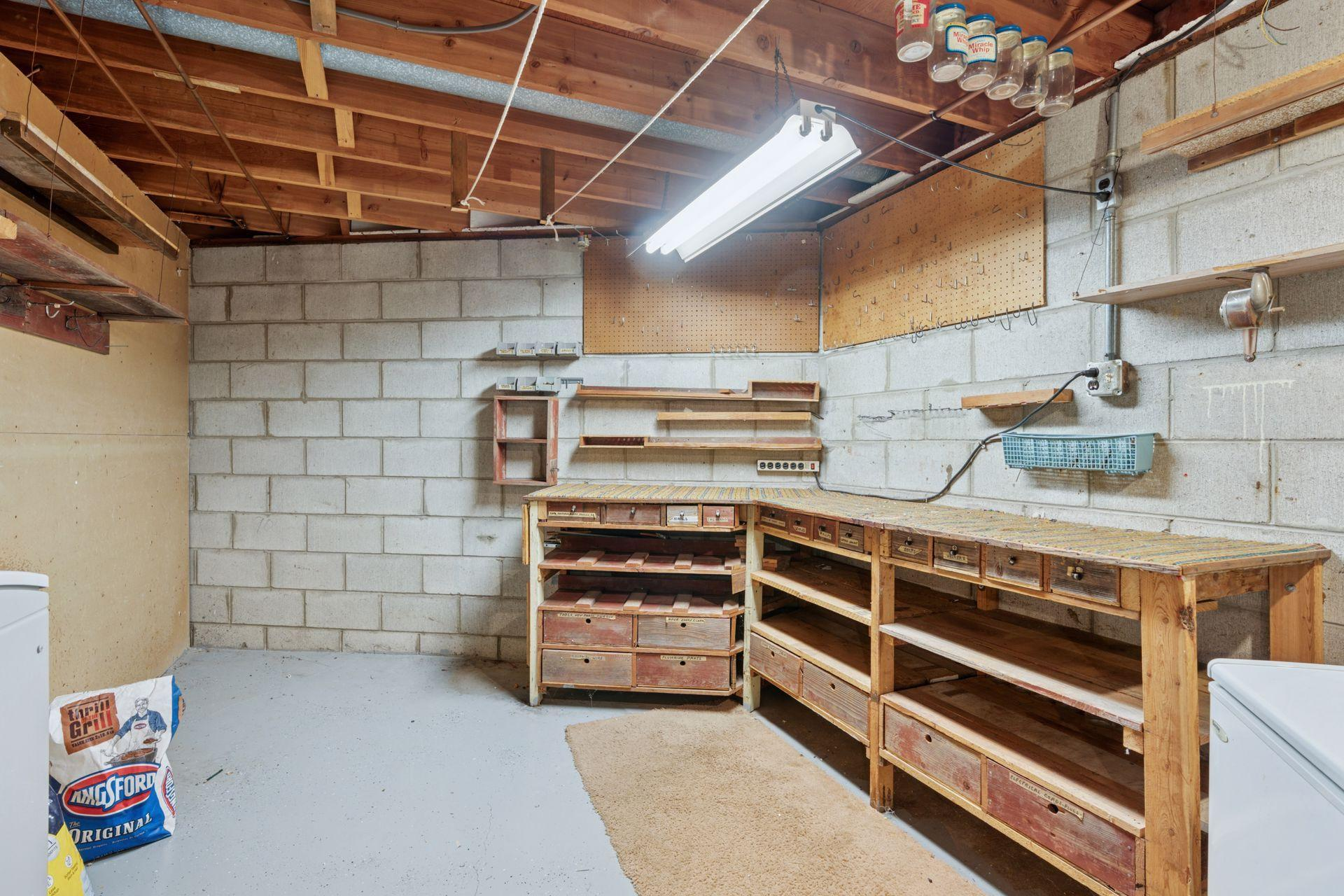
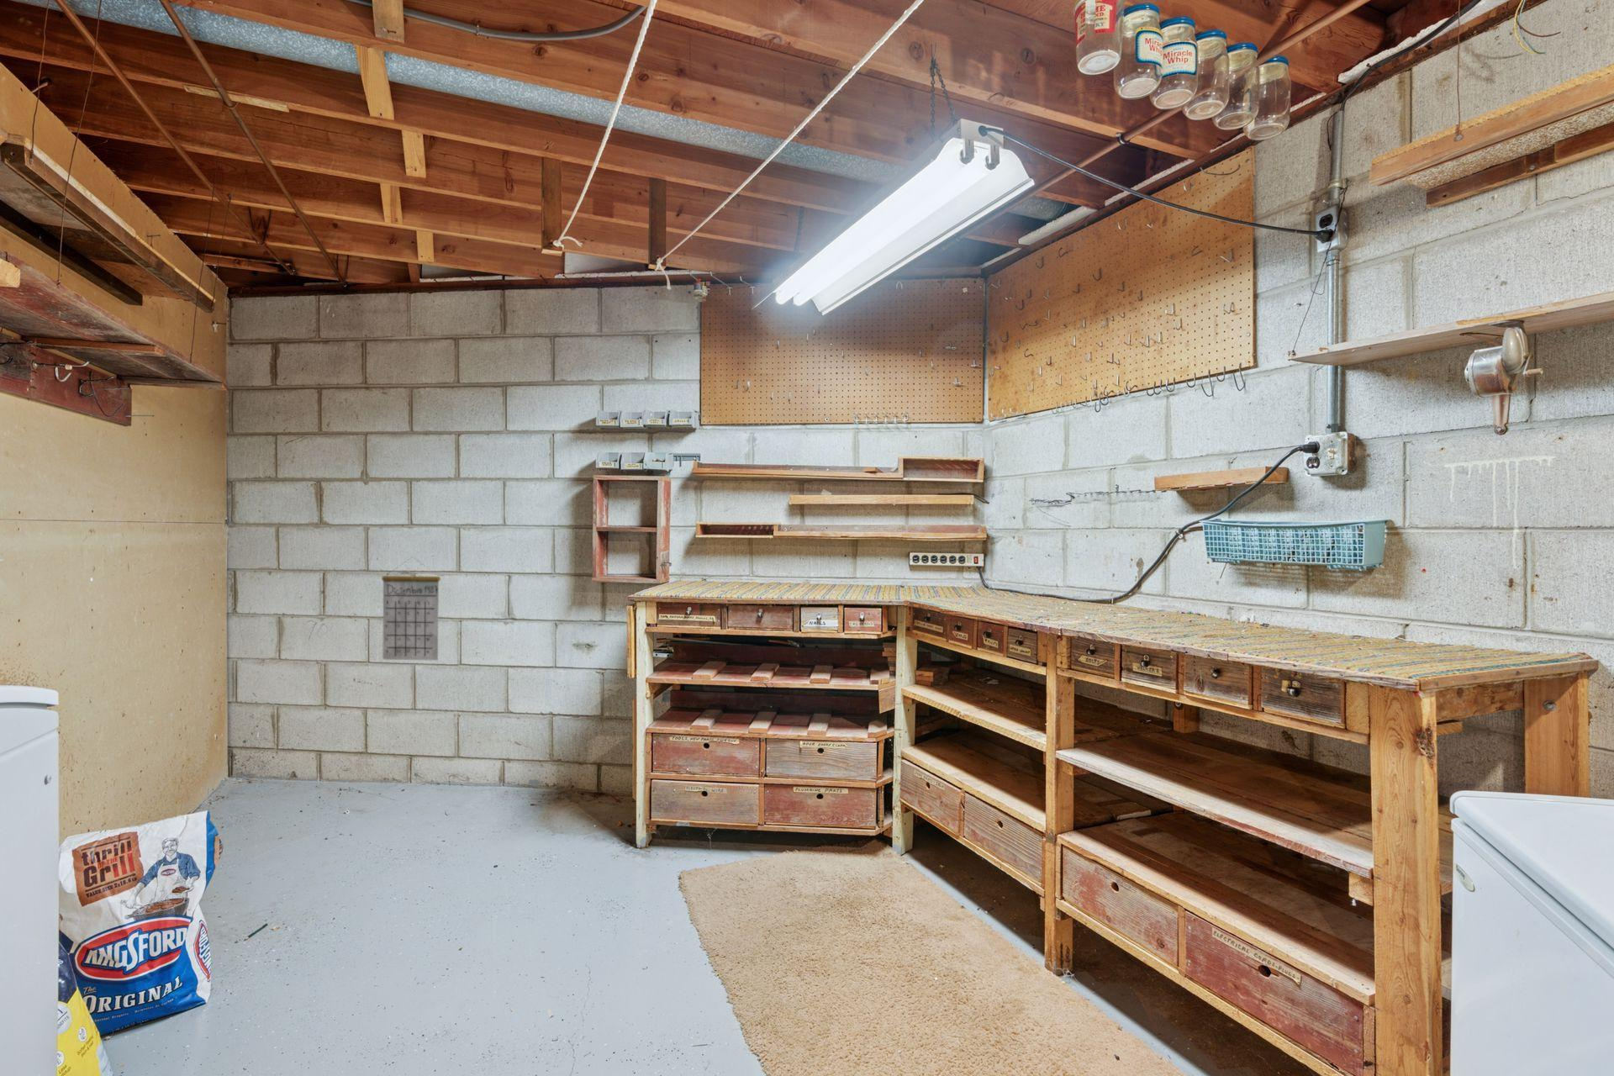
+ calendar (411, 608)
